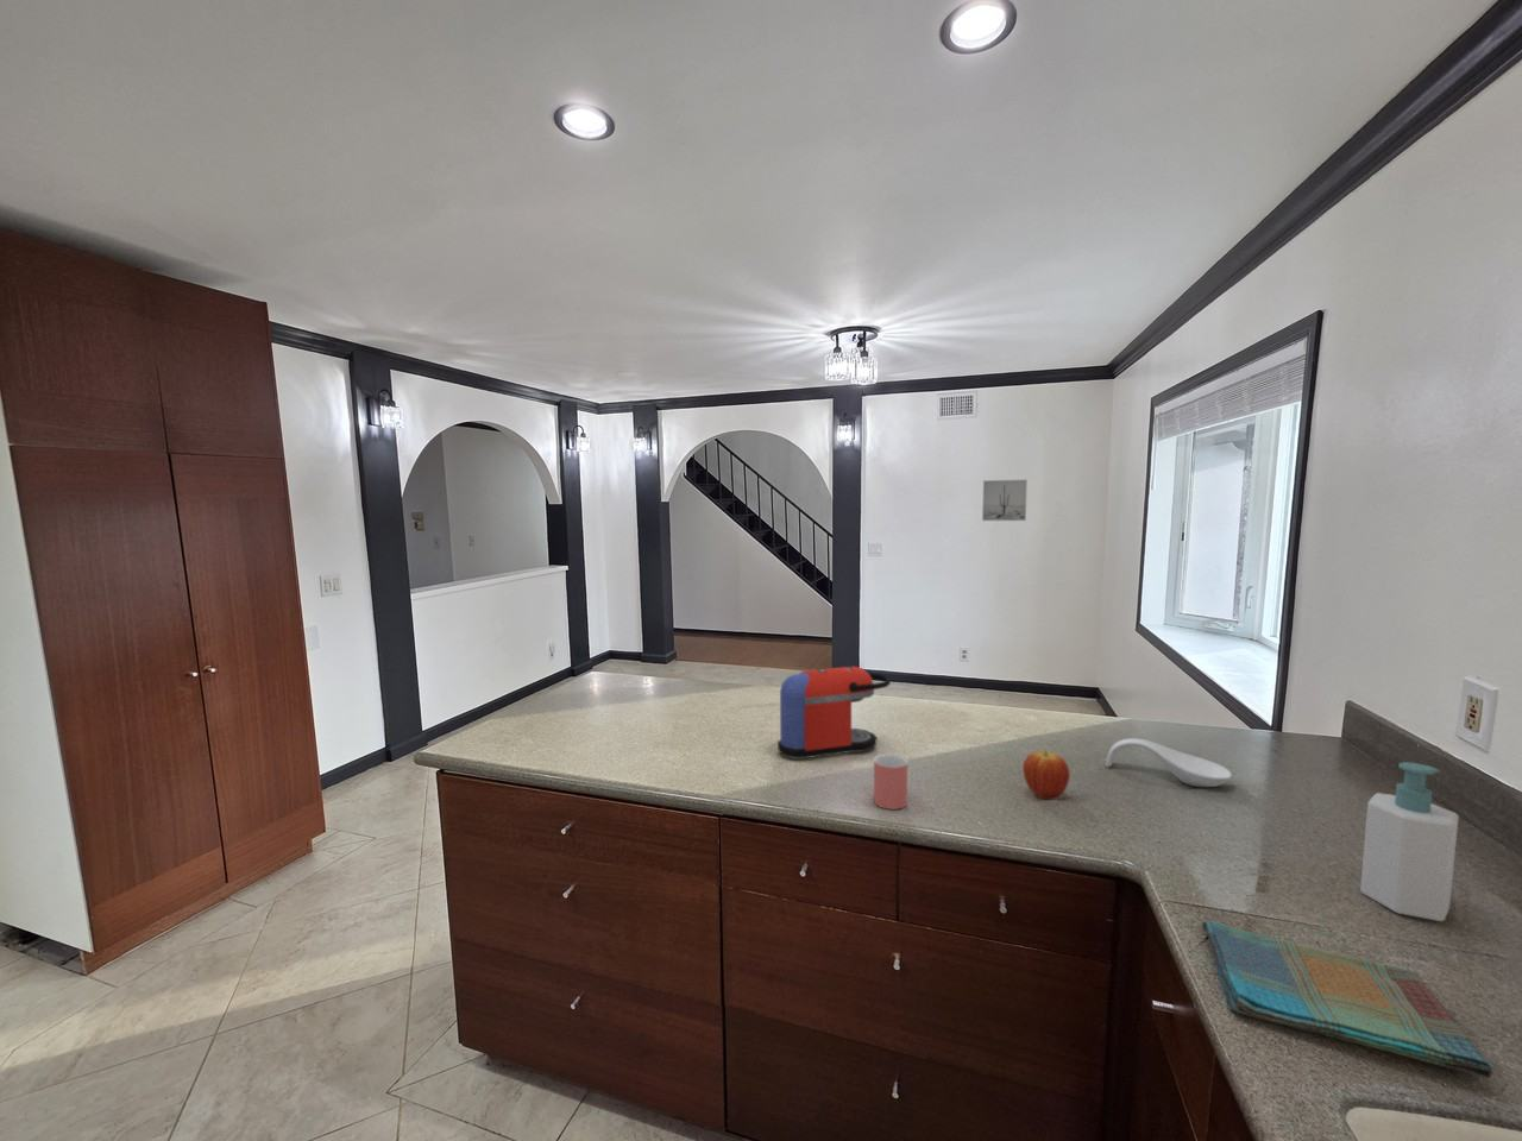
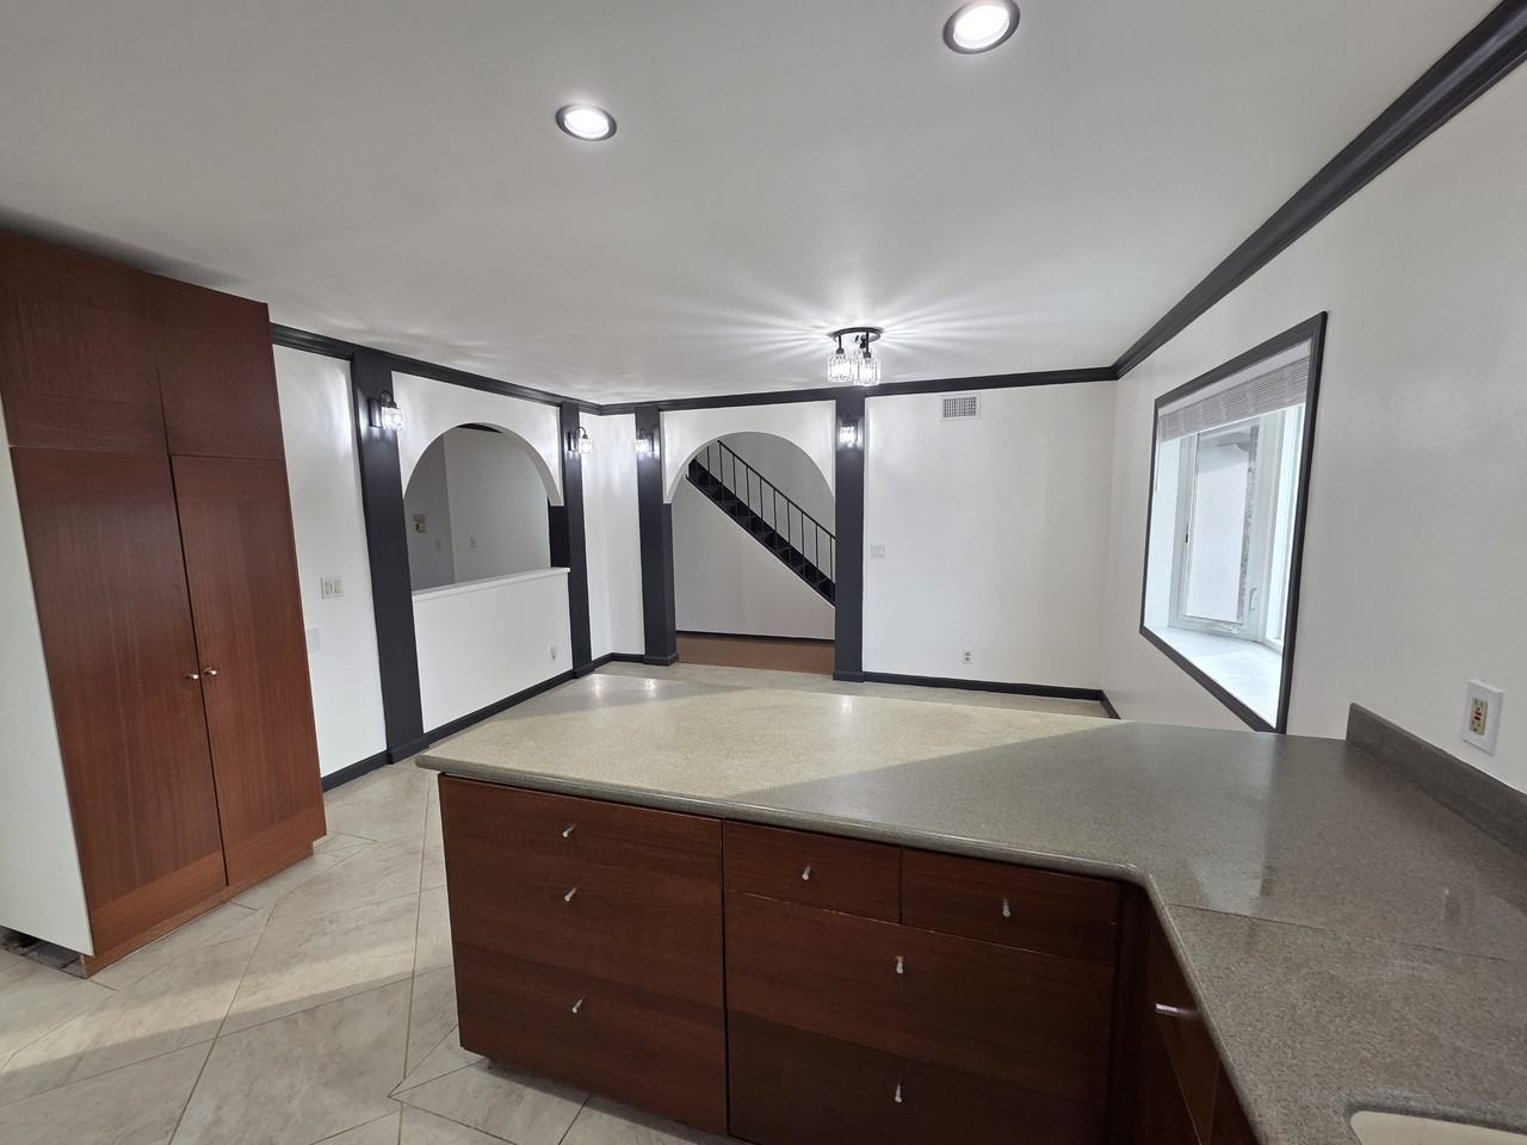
- wall art (1003, 500)
- spoon rest (1166, 761)
- cup (892, 778)
- coffee maker (834, 707)
- fruit (1046, 773)
- soap bottle (1409, 834)
- dish towel (1324, 986)
